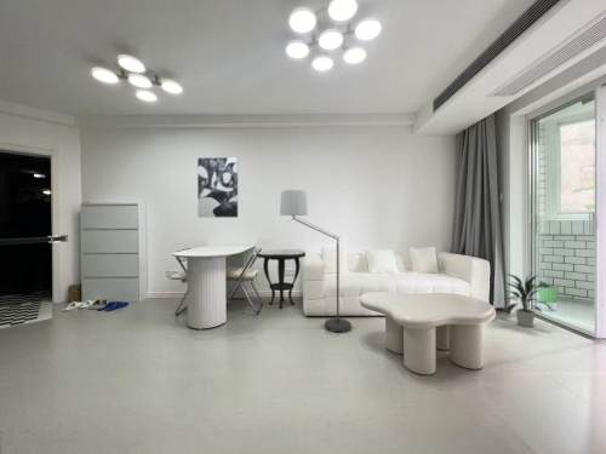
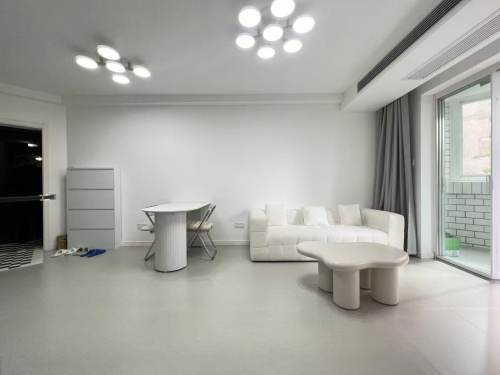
- side table (281, 277)
- floor lamp (337, 259)
- wall art (217, 188)
- indoor plant (522, 298)
